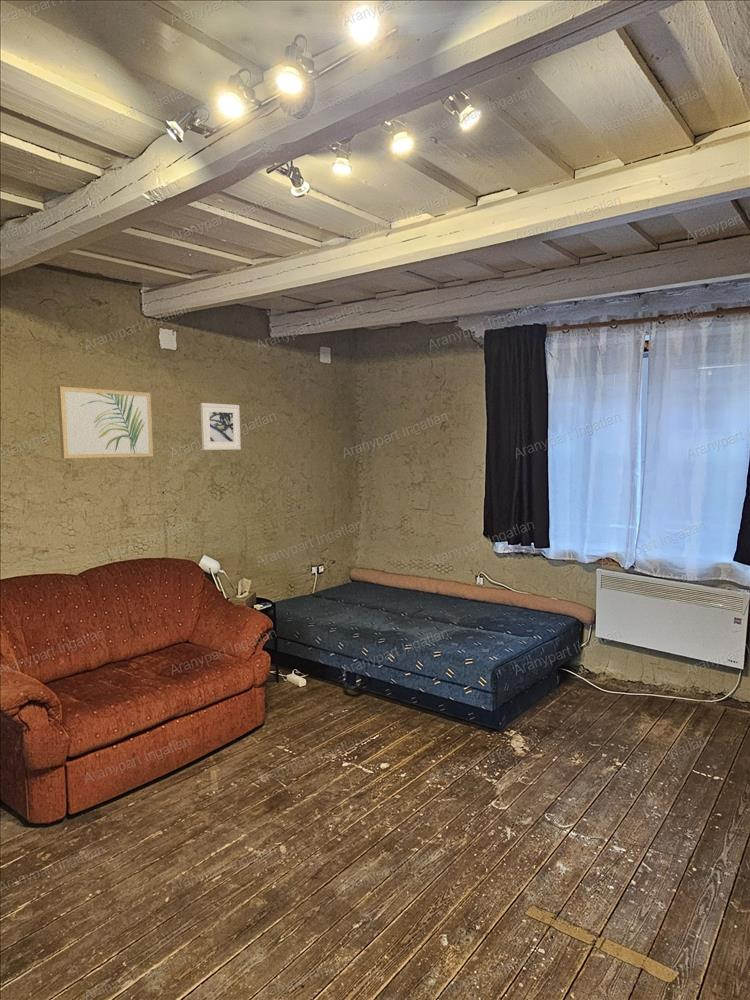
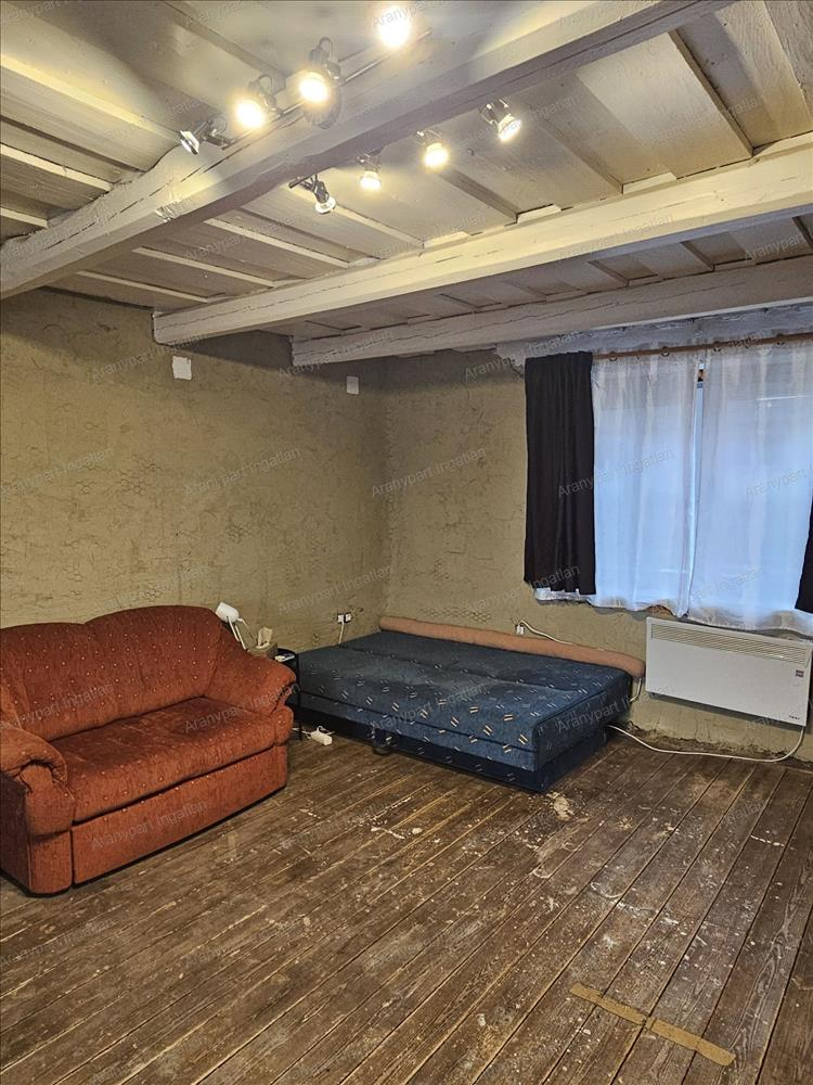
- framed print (221, 427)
- wall art (108, 423)
